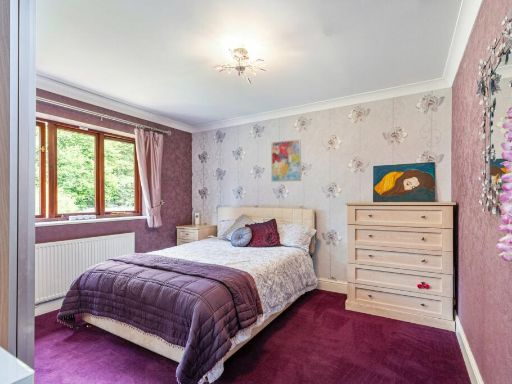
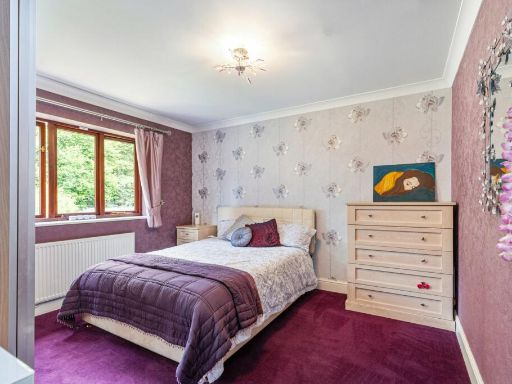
- wall art (285, 161)
